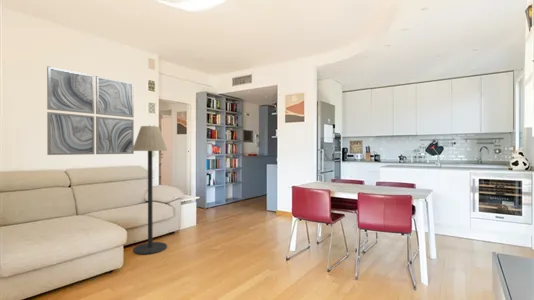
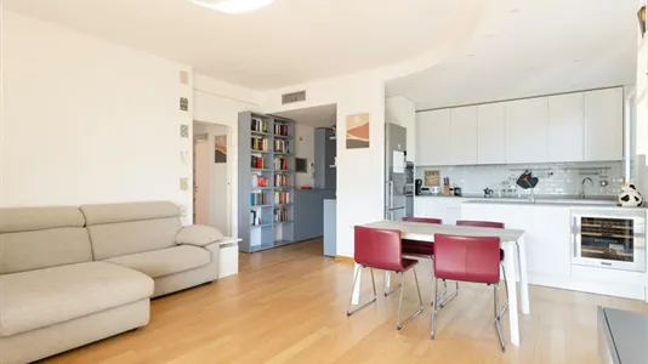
- floor lamp (150, 187)
- wall art (96, 116)
